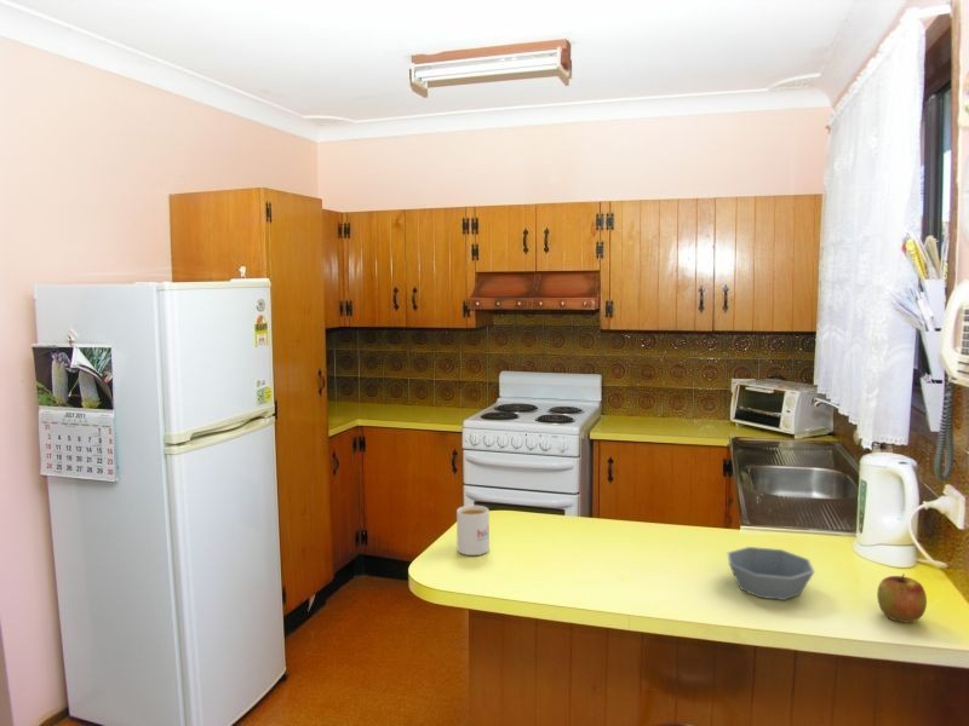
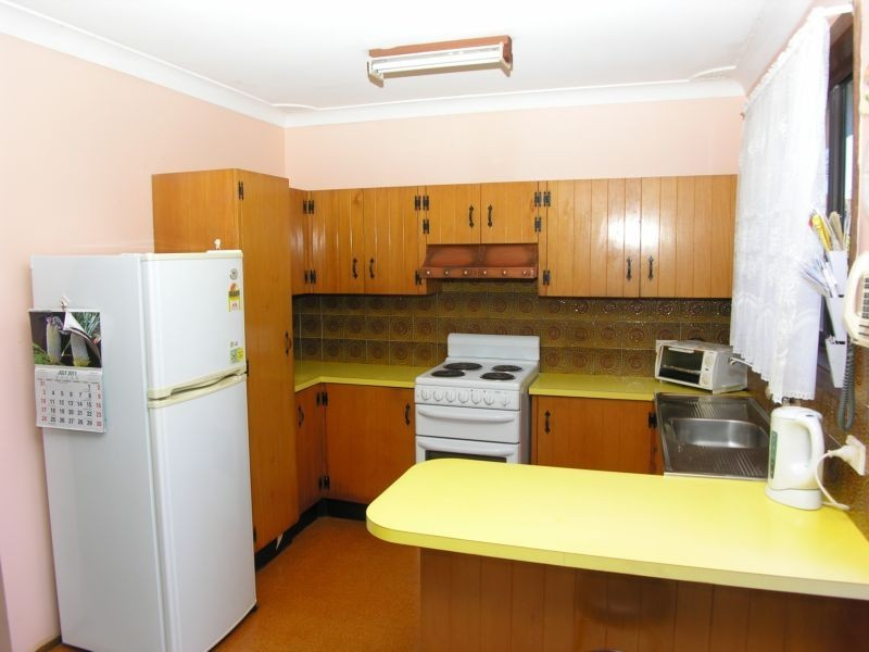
- bowl (768, 574)
- mug (474, 528)
- apple (901, 595)
